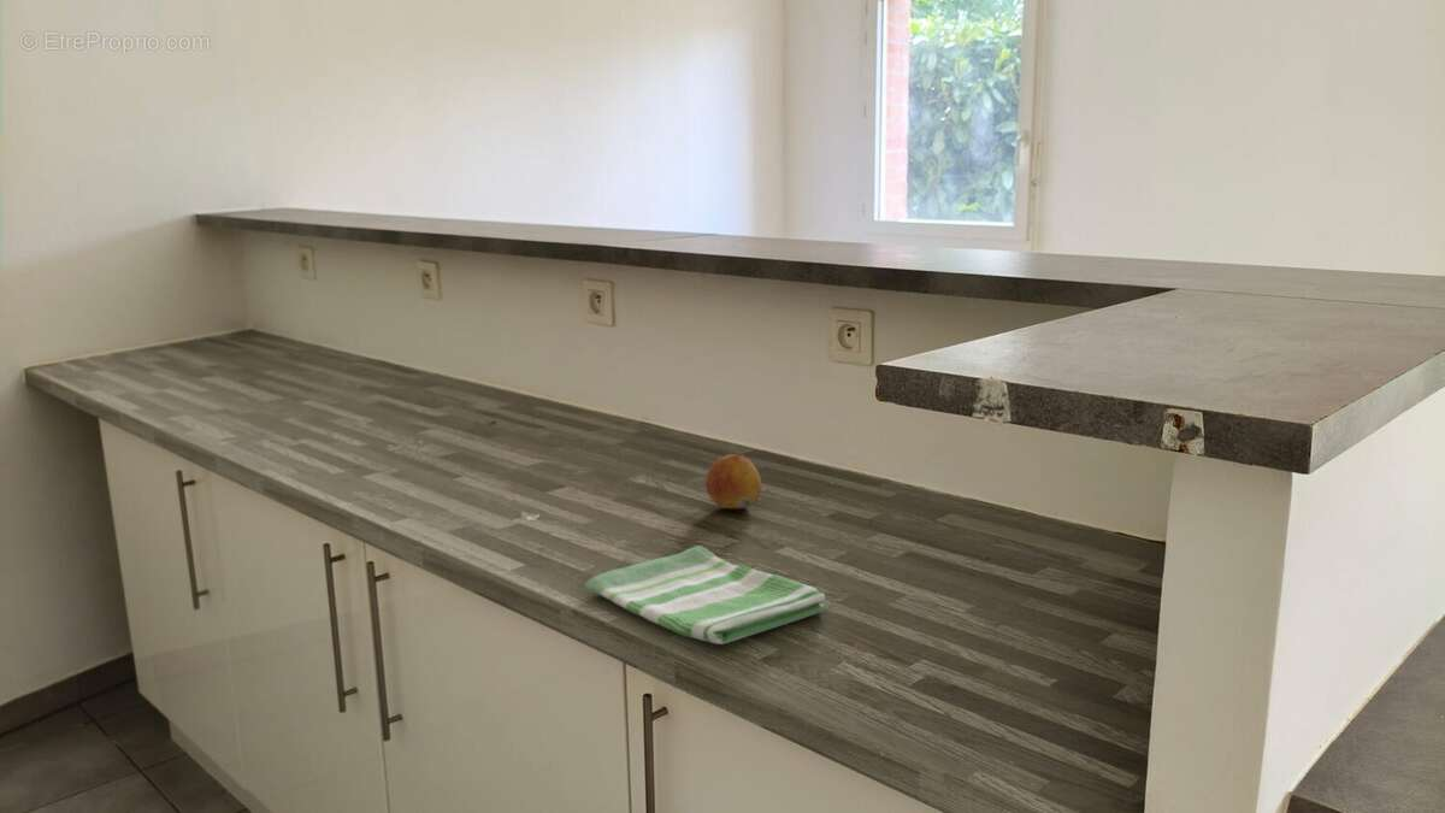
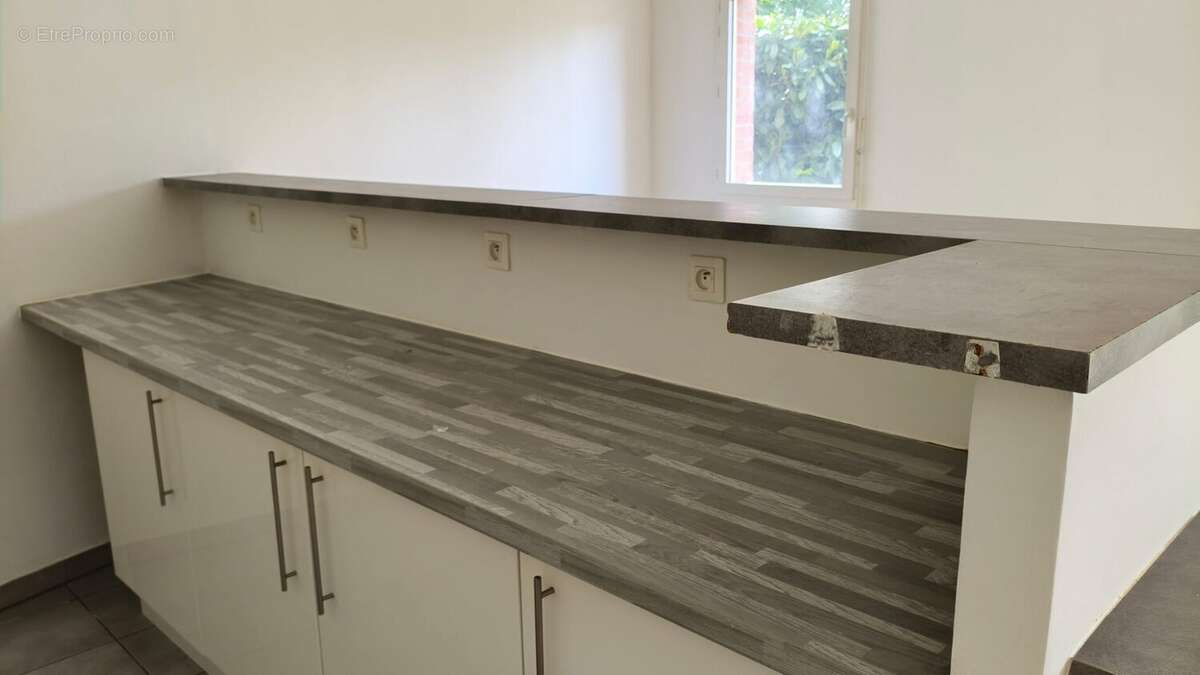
- dish towel (704, 590)
- fruit (733, 479)
